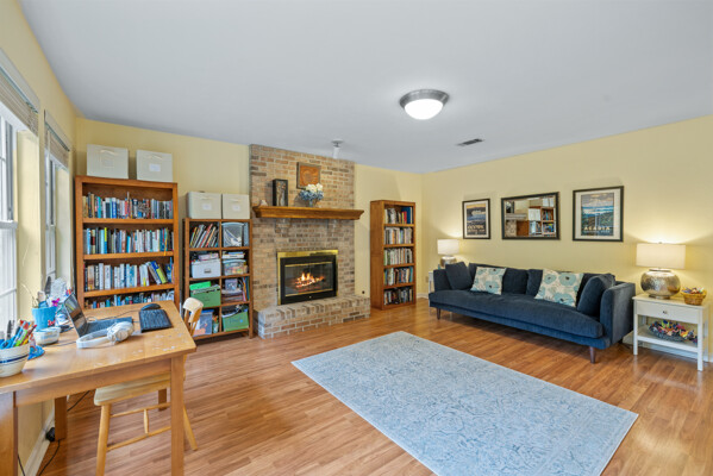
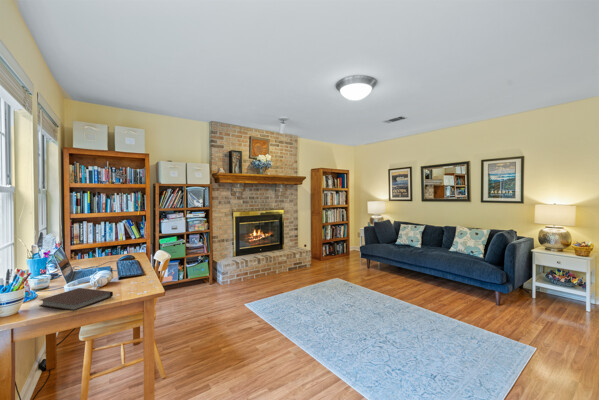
+ notebook (77, 298)
